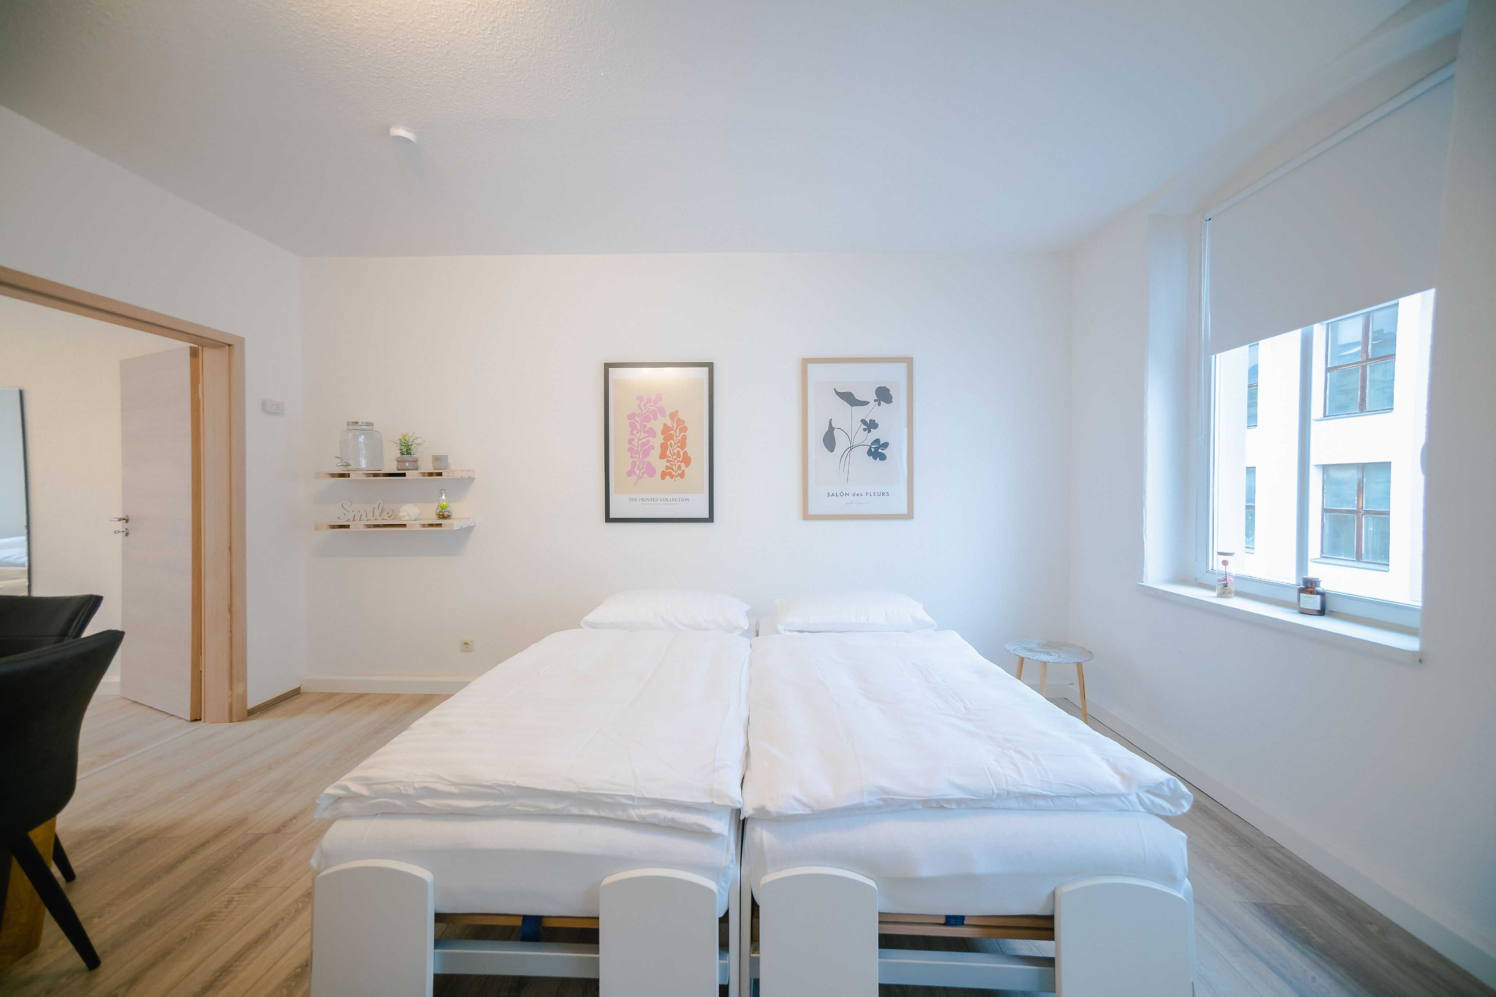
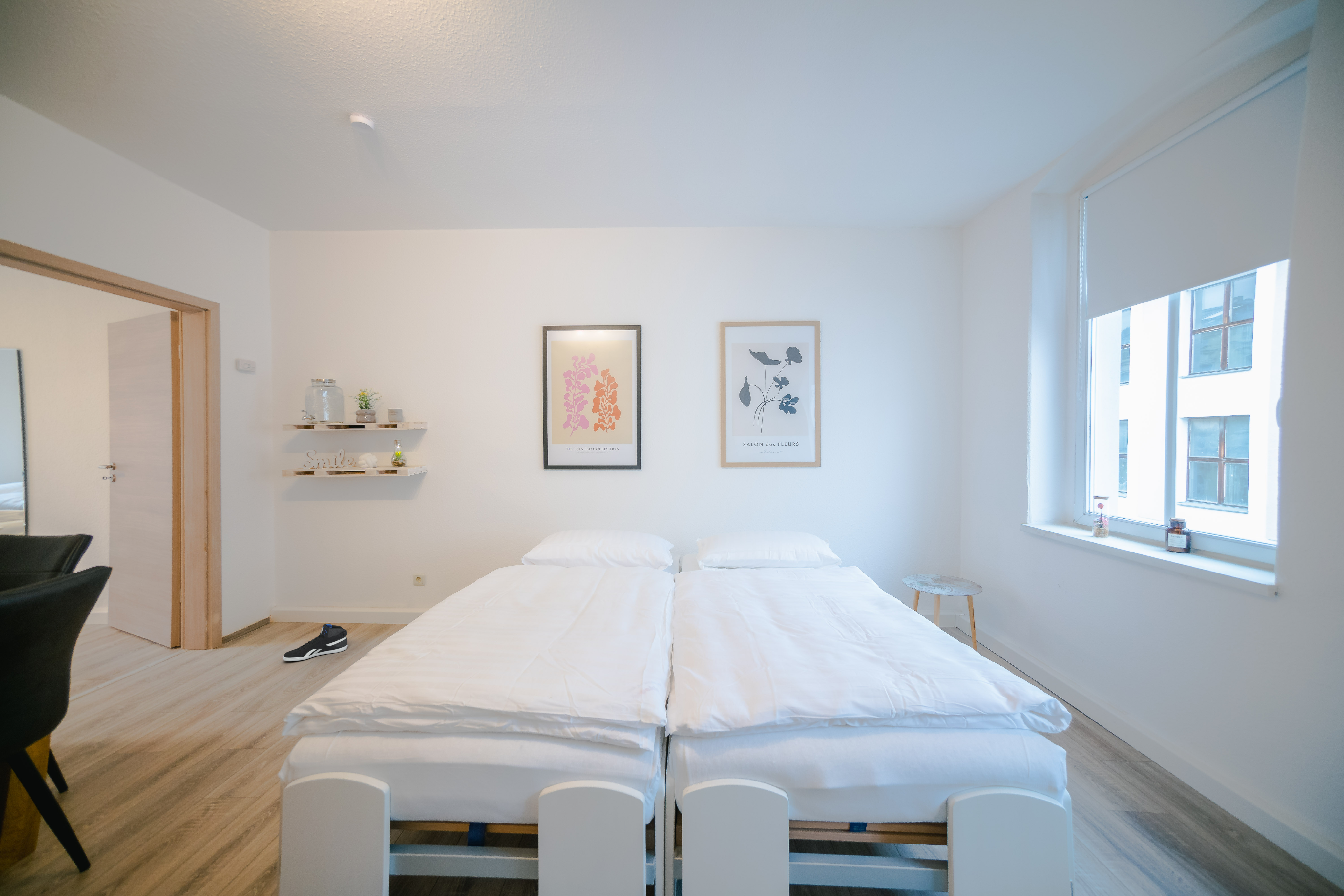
+ sneaker (316, 640)
